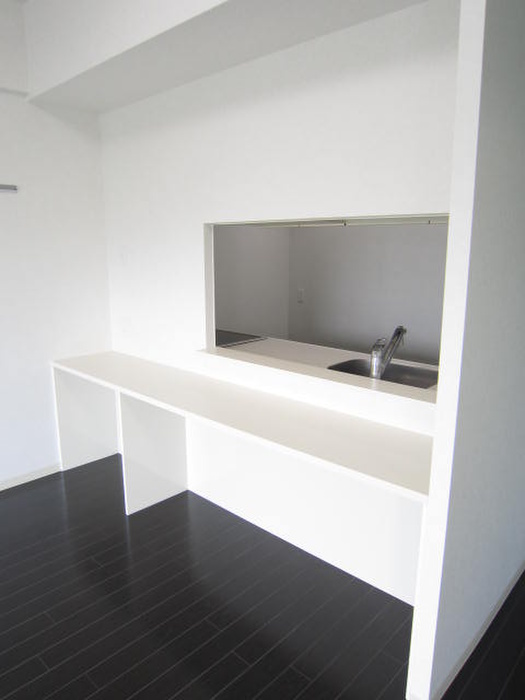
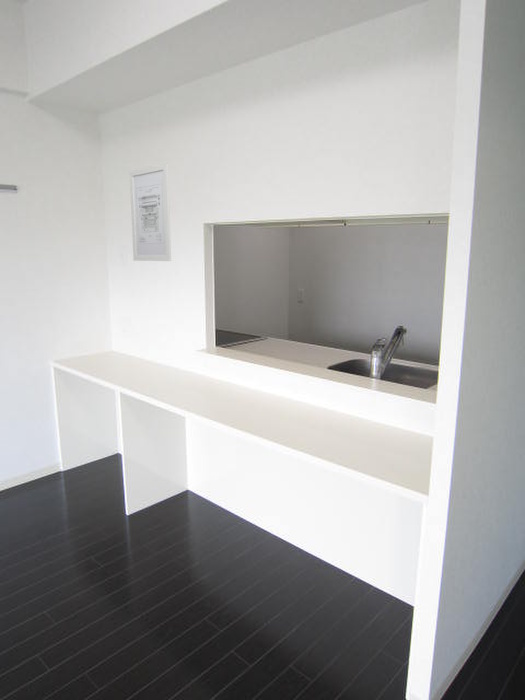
+ wall art (149, 215)
